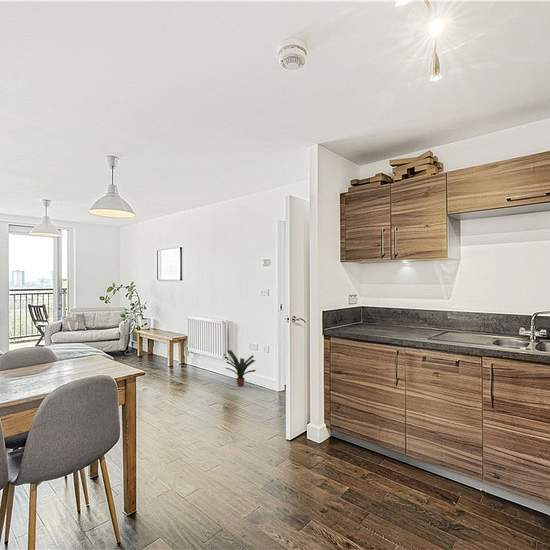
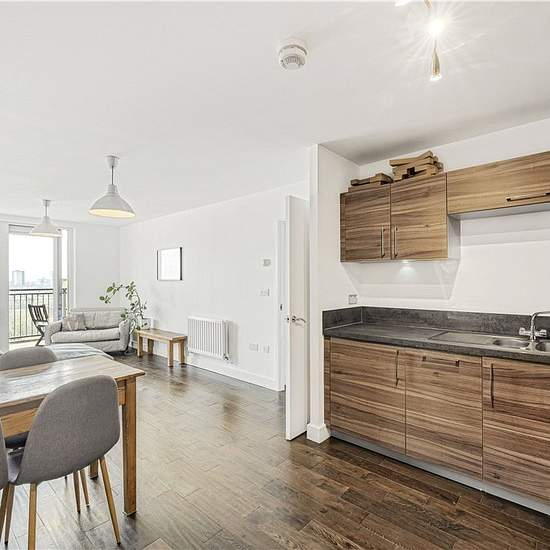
- potted plant (239, 368)
